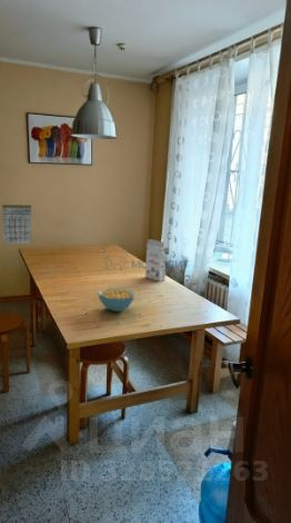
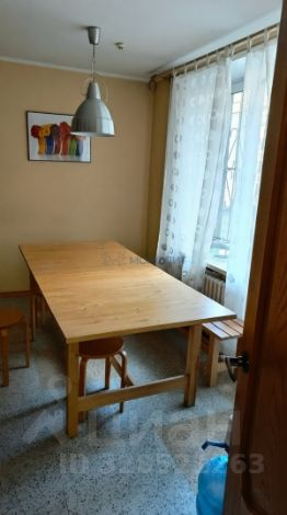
- gift box (155, 259)
- calendar (17, 219)
- cereal bowl (116, 300)
